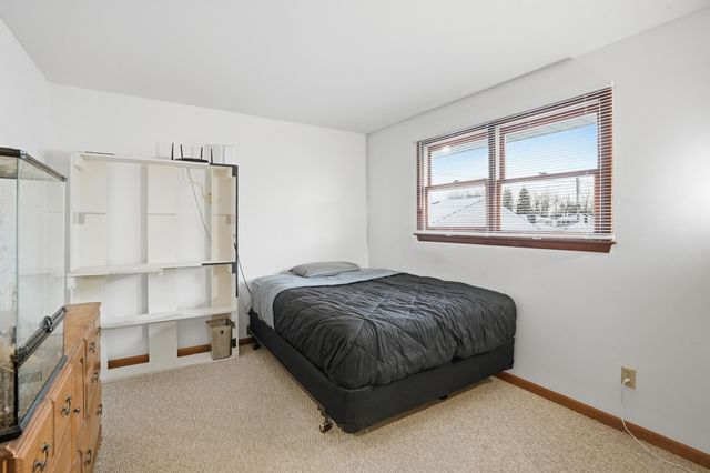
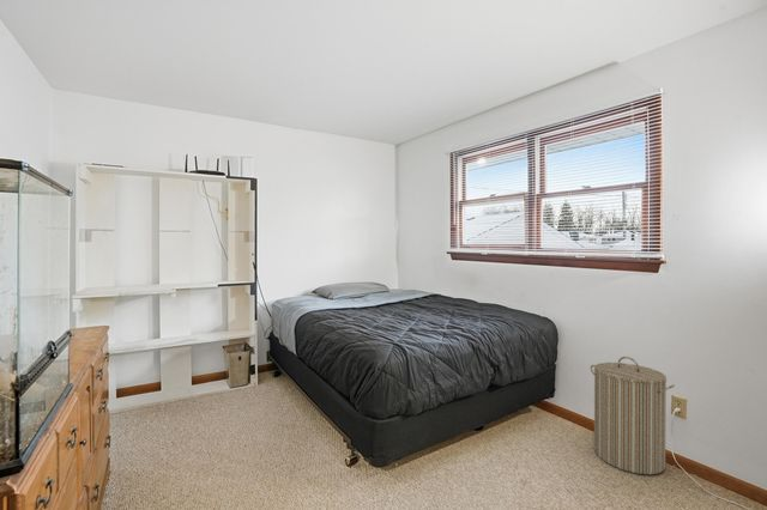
+ laundry hamper (628, 407)
